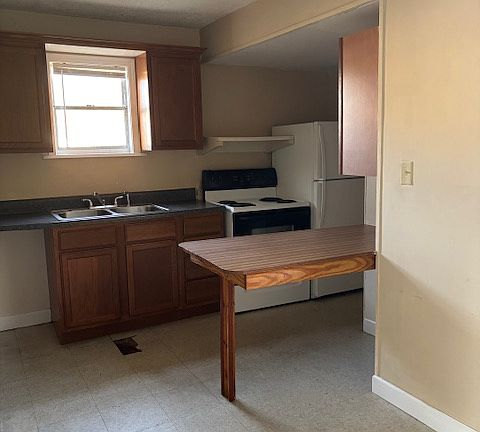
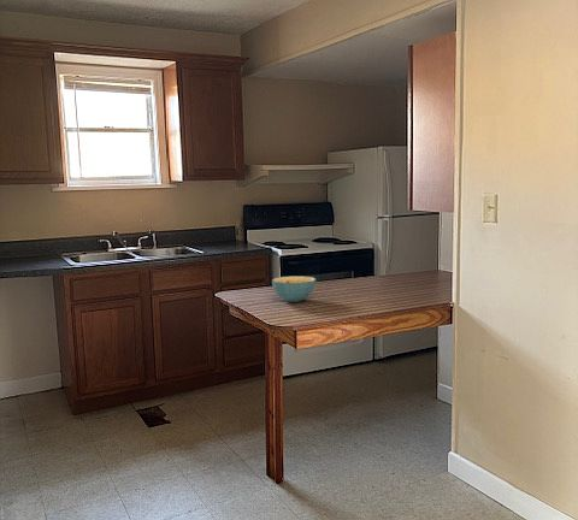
+ cereal bowl (294, 290)
